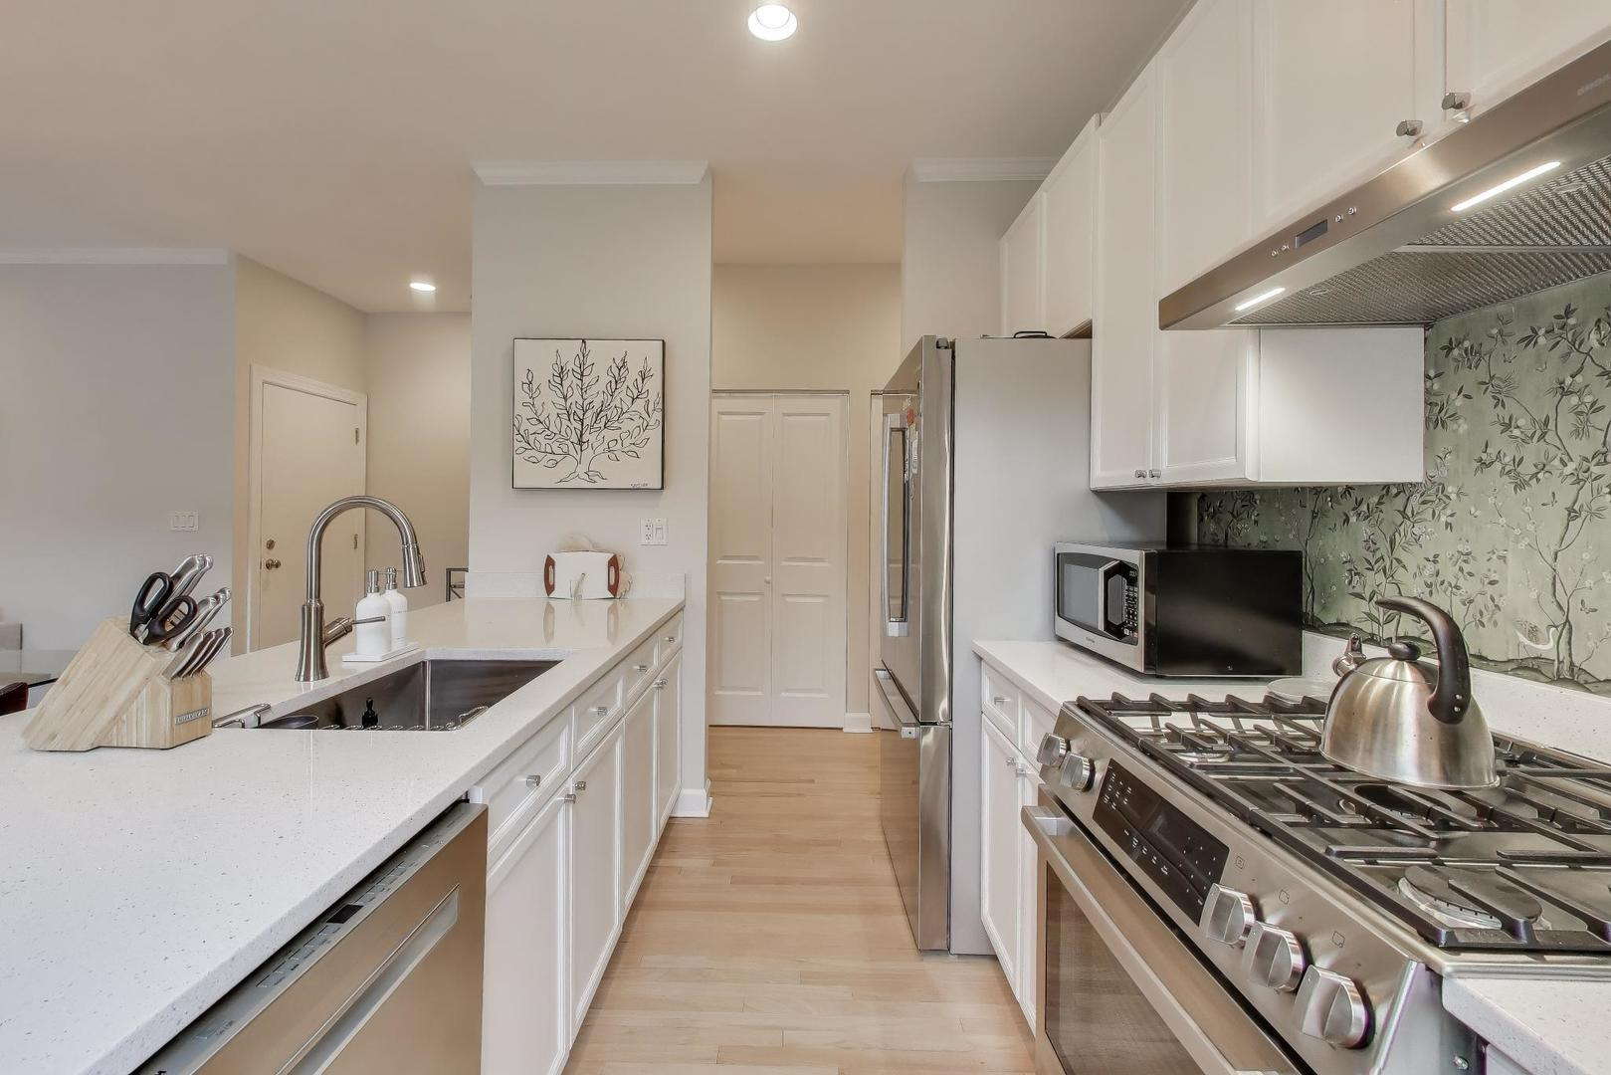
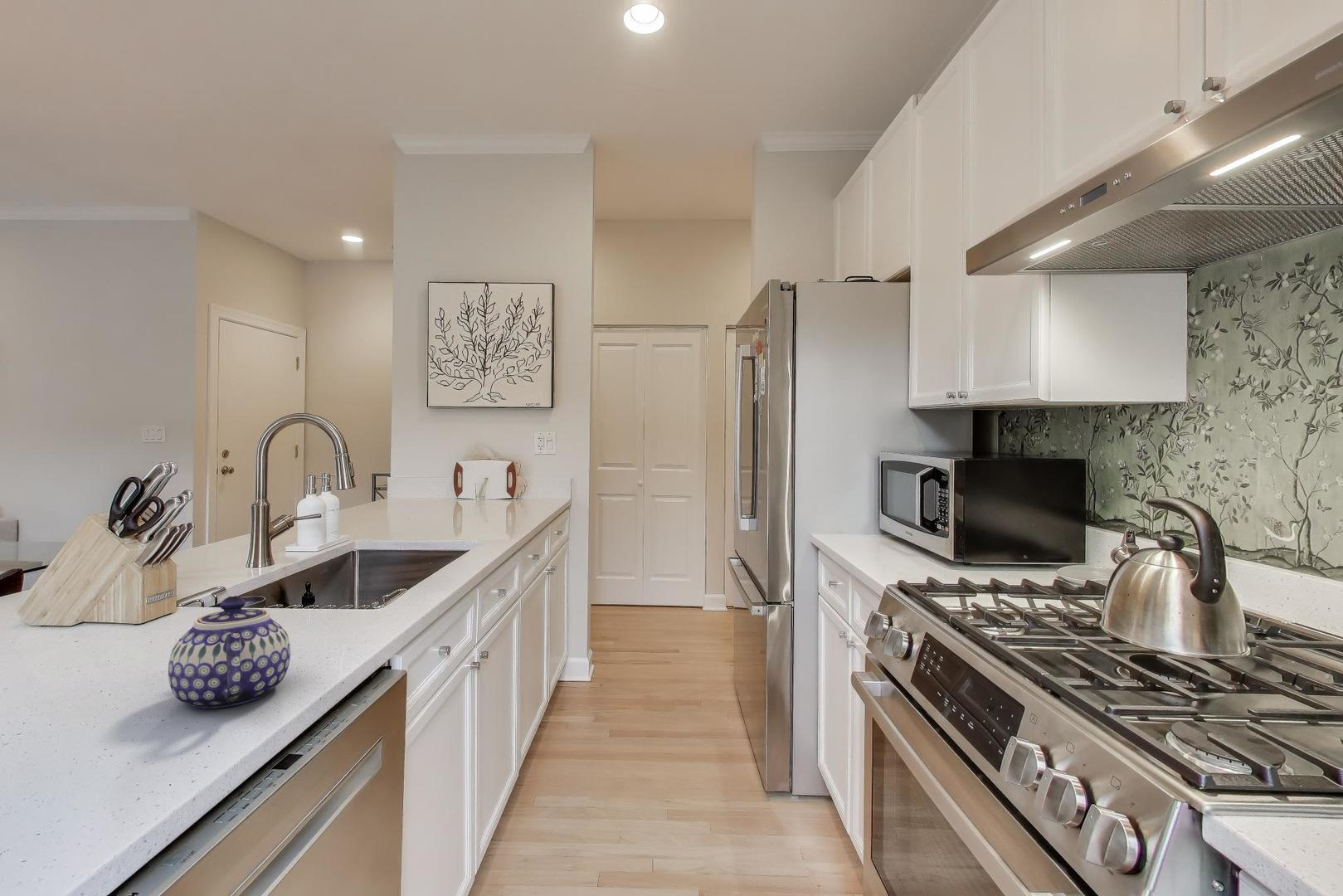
+ teapot (231, 645)
